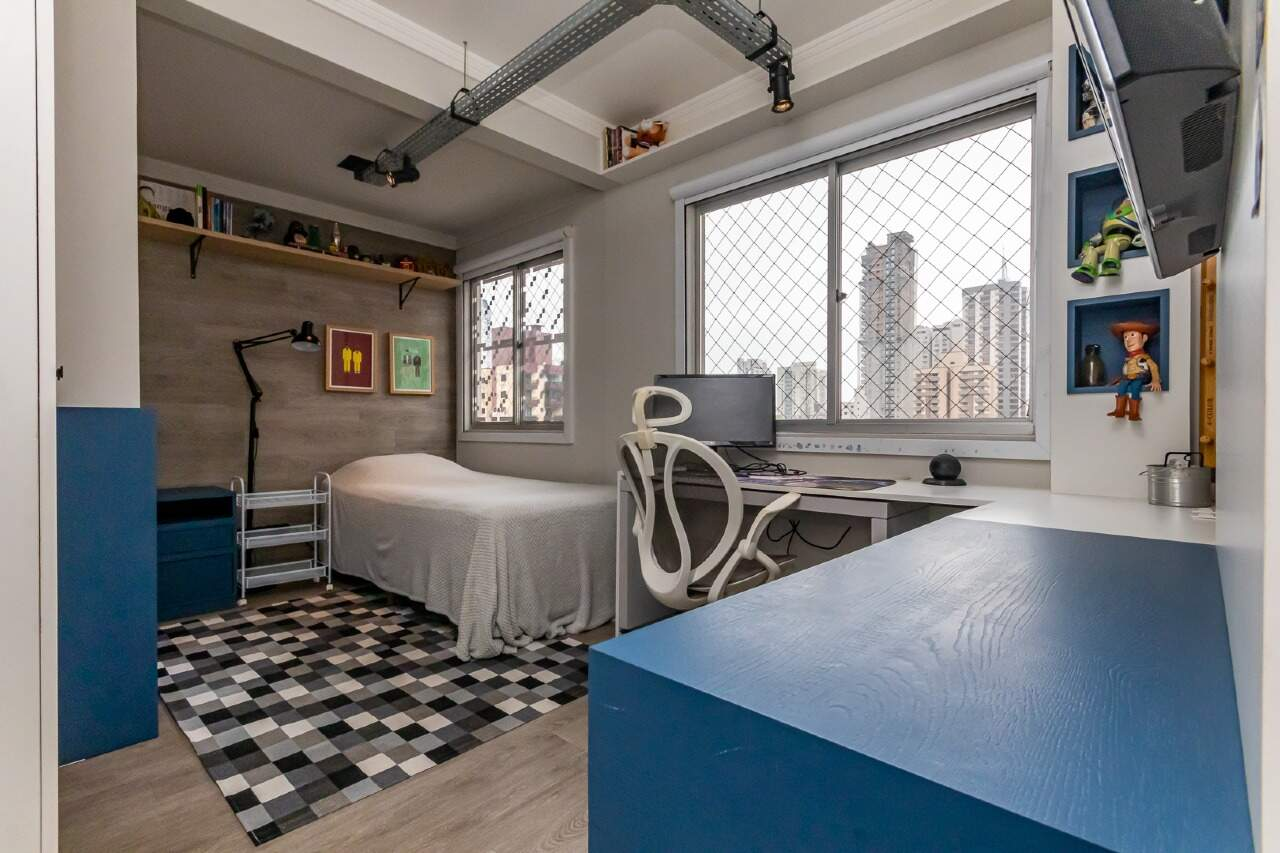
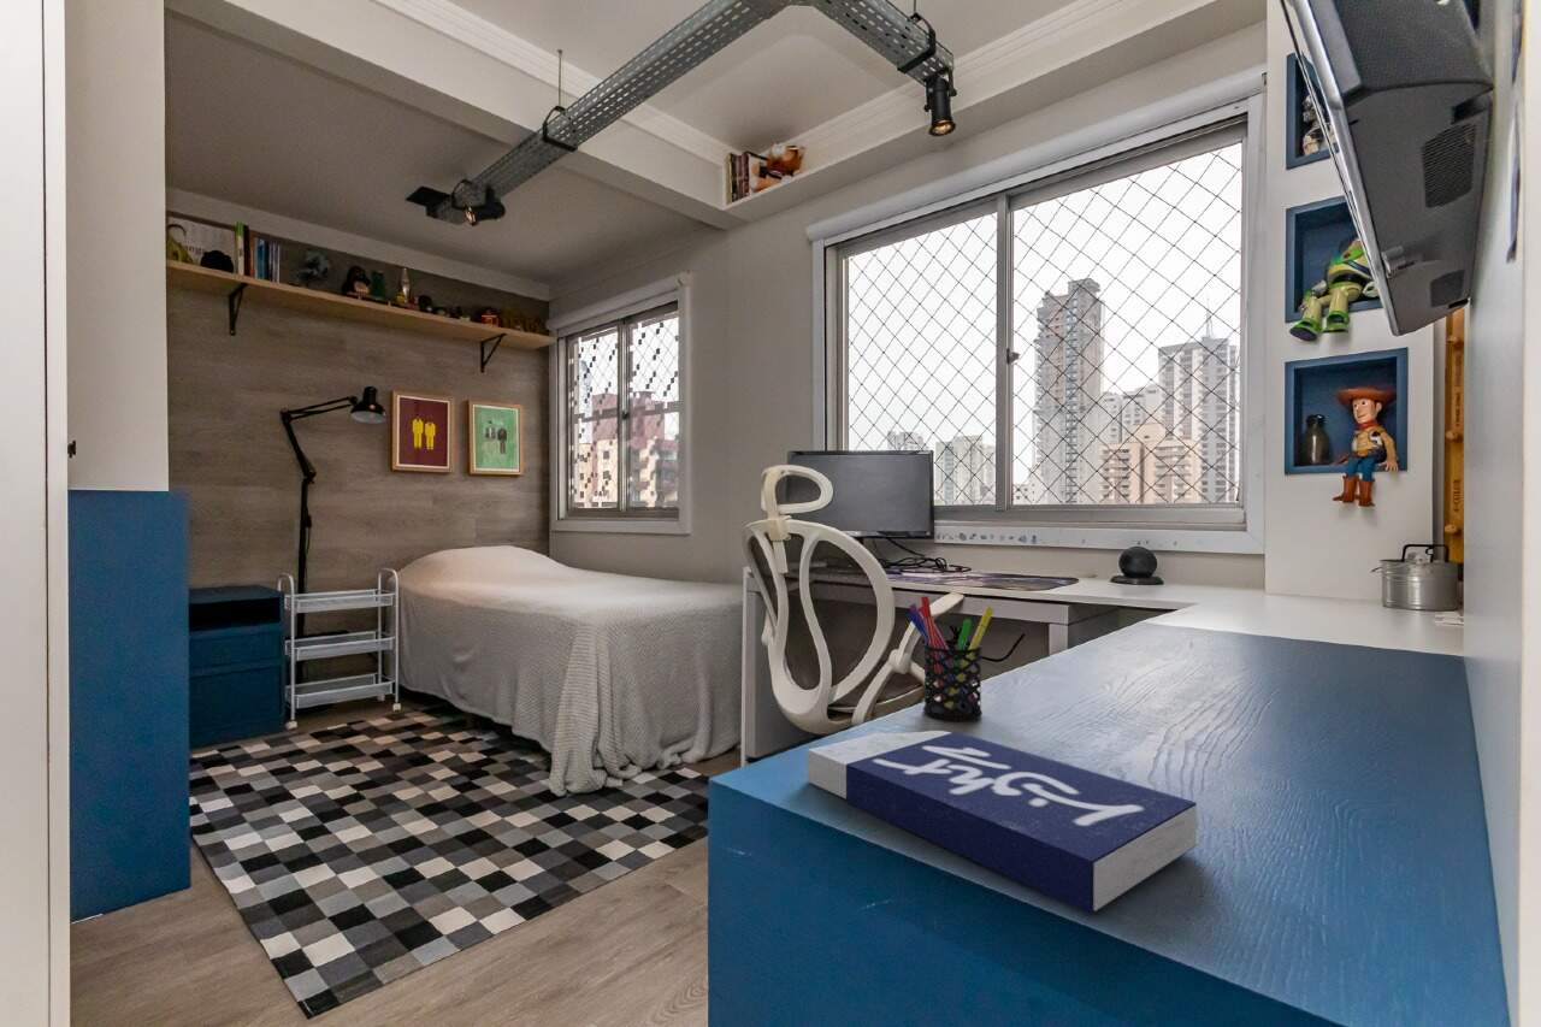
+ book (980, 791)
+ pen holder (951, 655)
